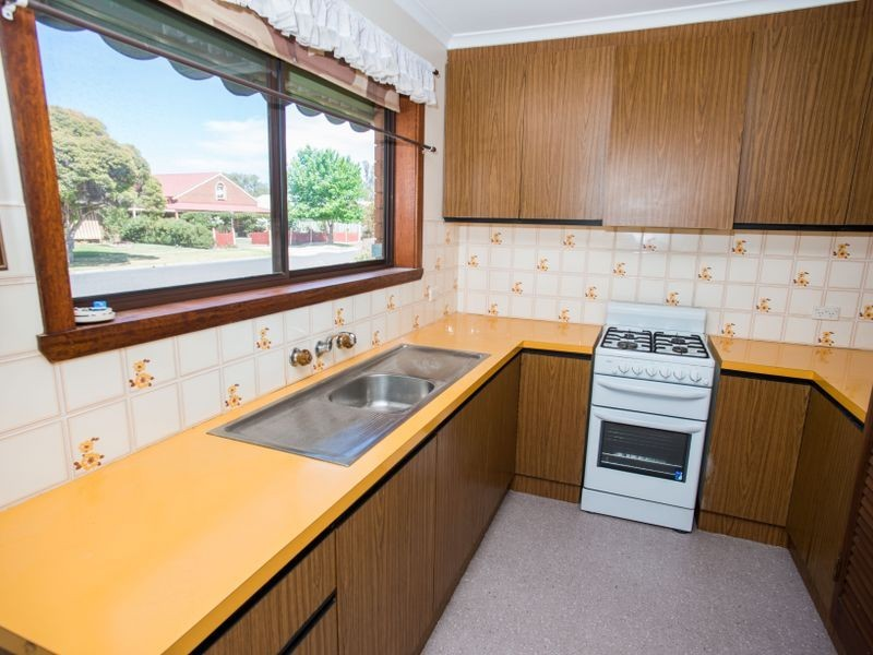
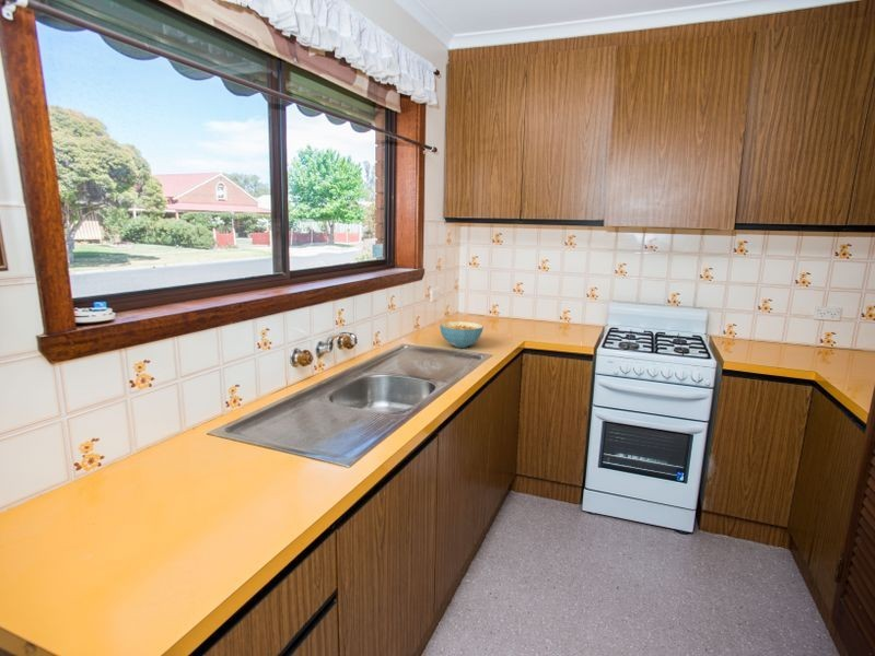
+ cereal bowl (460, 336)
